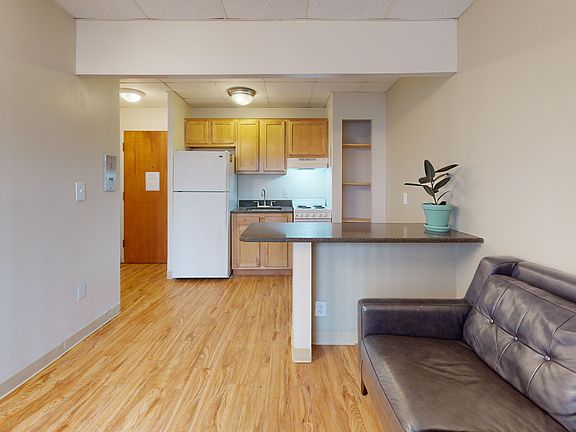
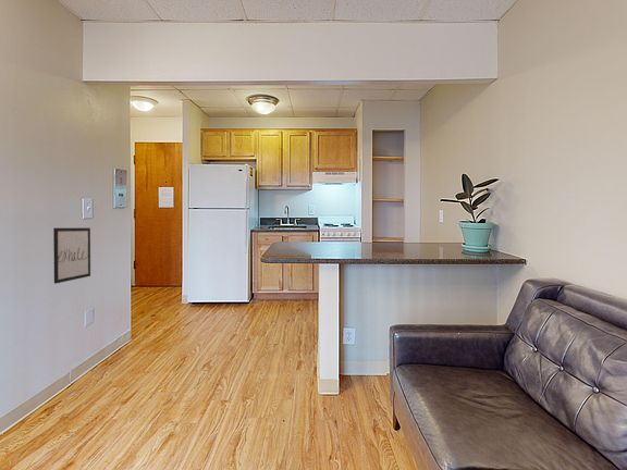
+ wall art (73, 253)
